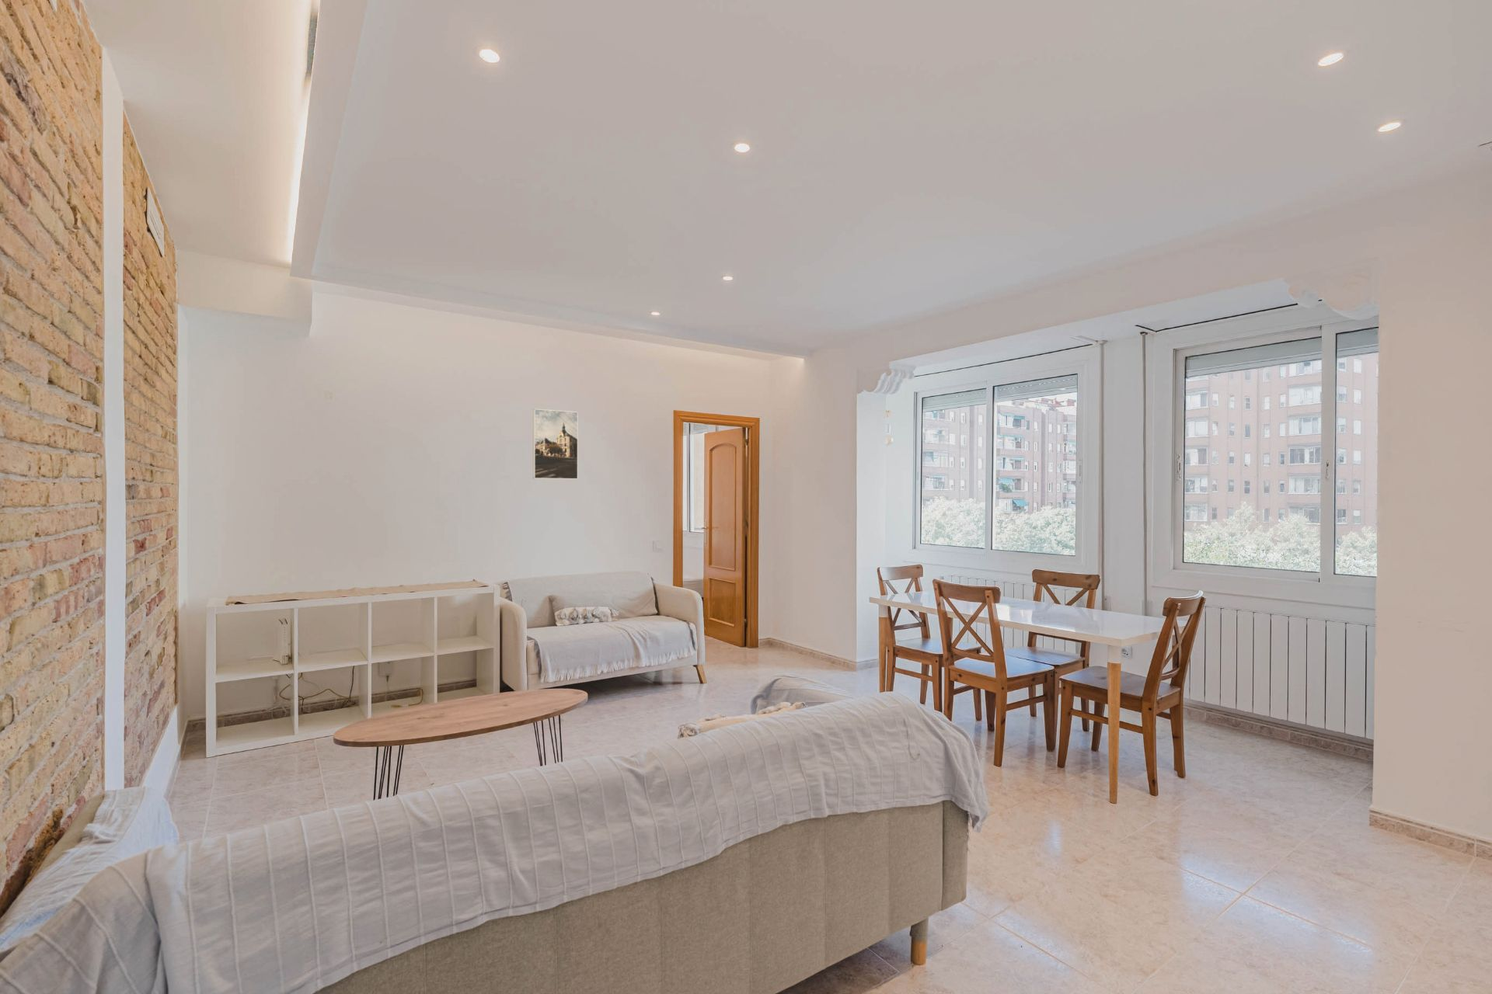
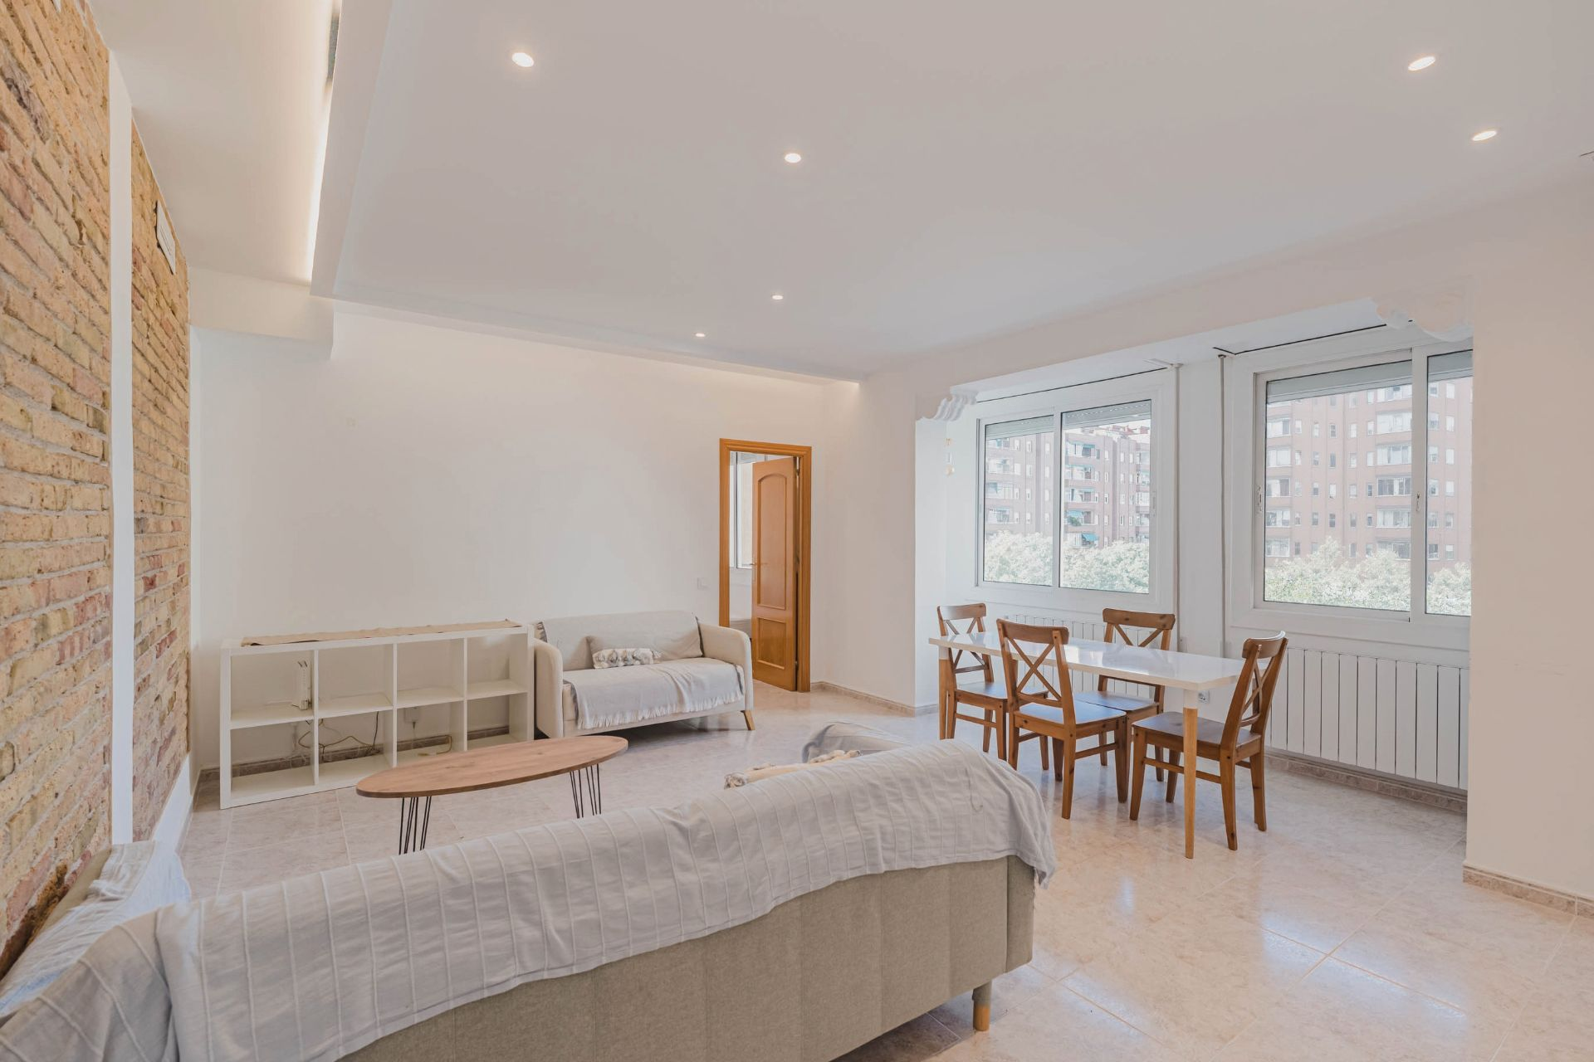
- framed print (555, 444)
